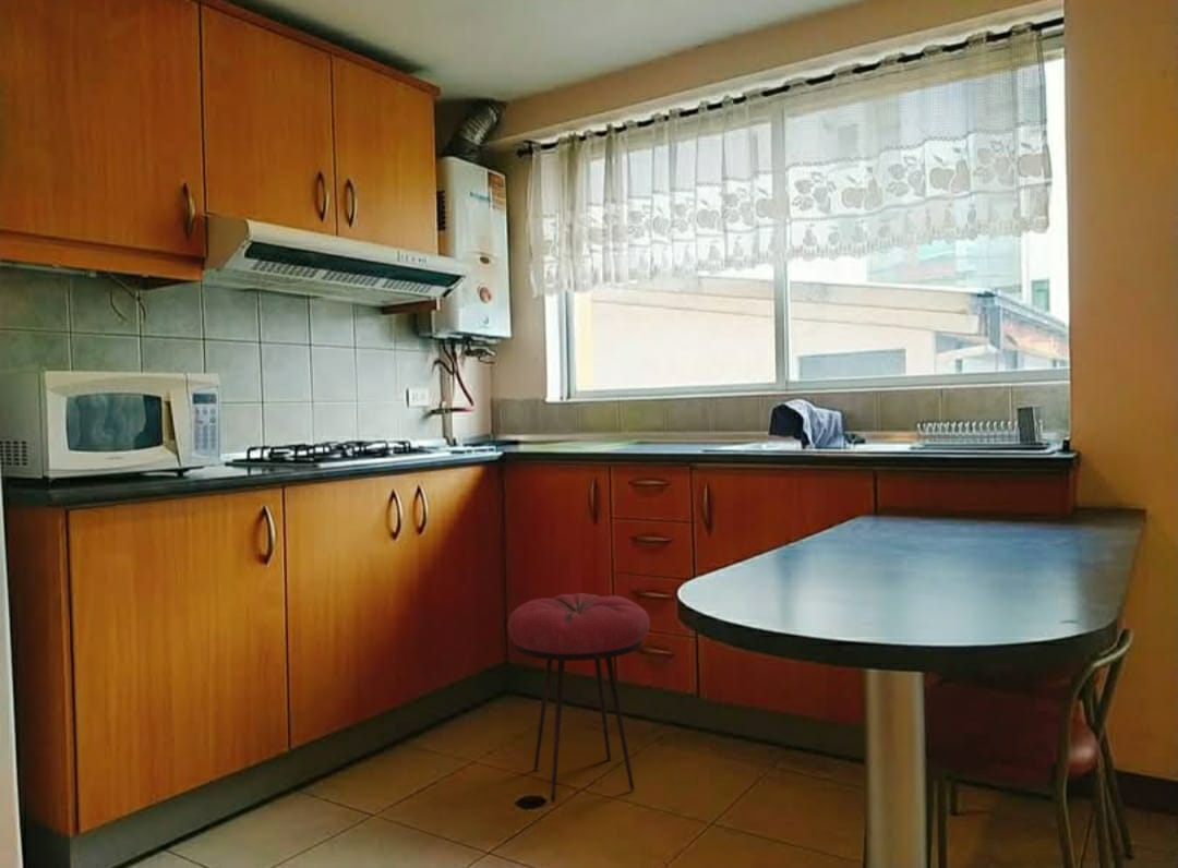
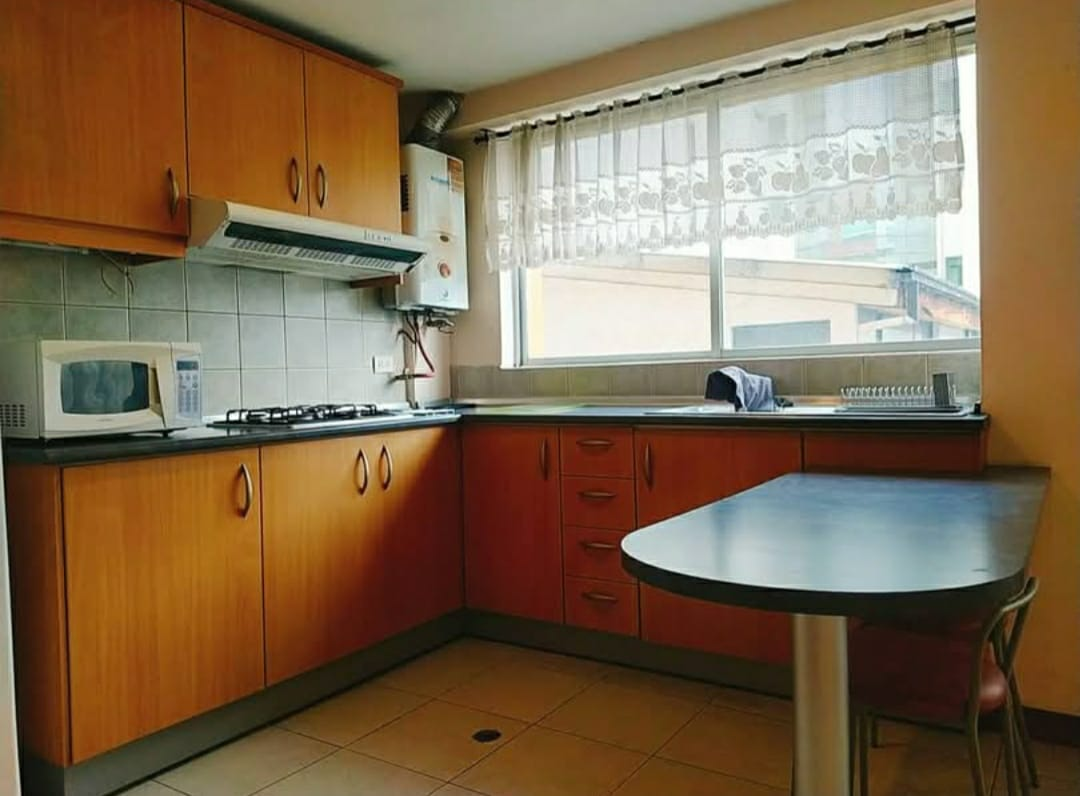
- stool (598, 688)
